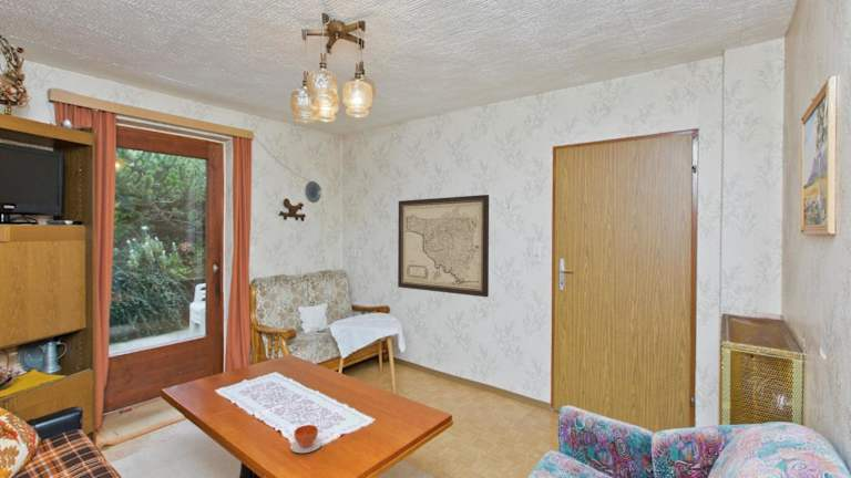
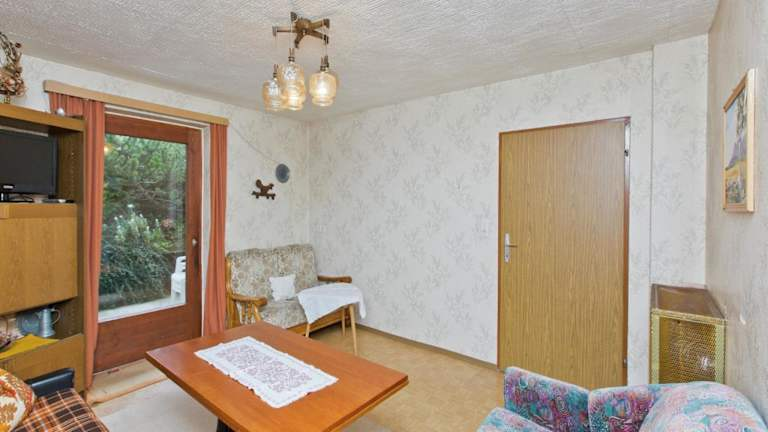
- teacup (306, 437)
- wall art (439, 245)
